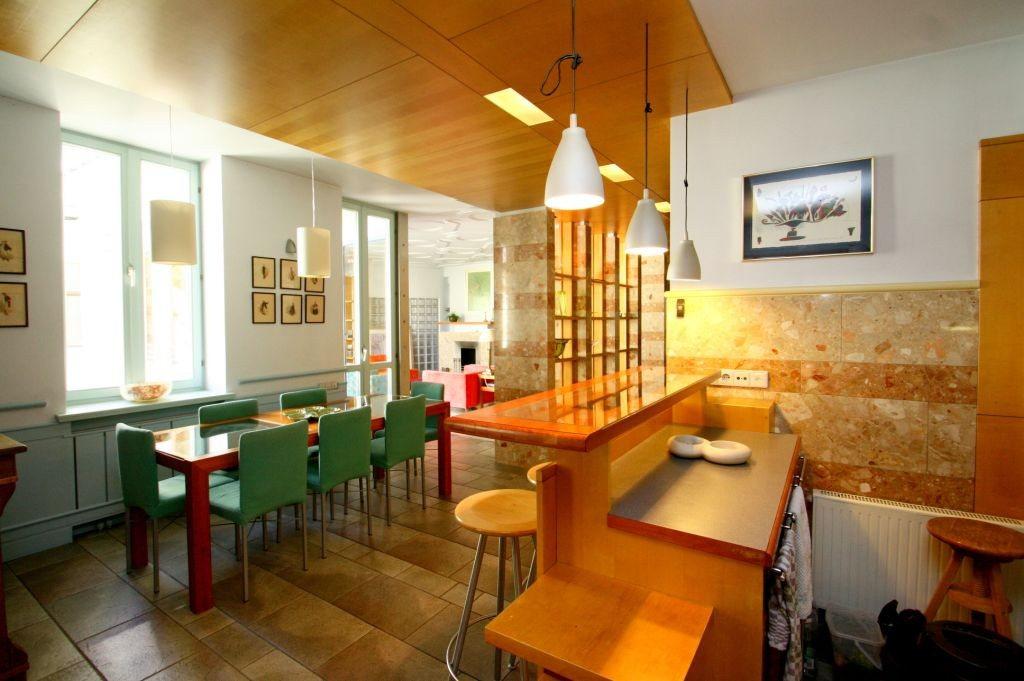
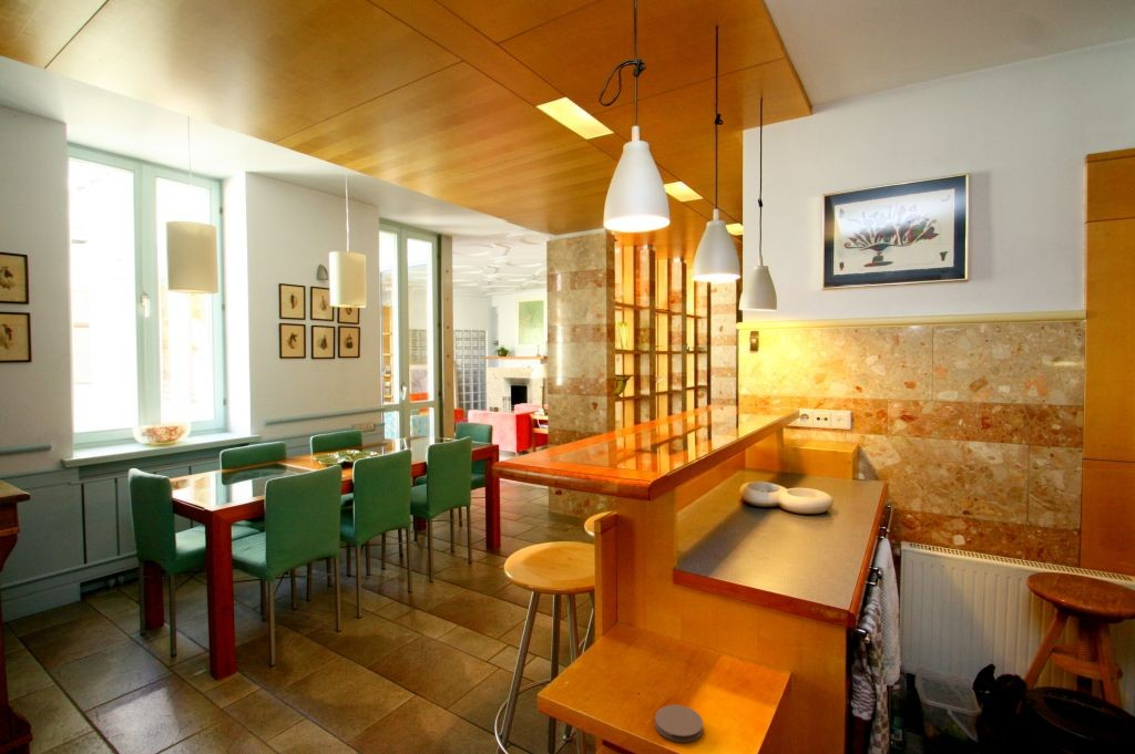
+ coaster (678, 722)
